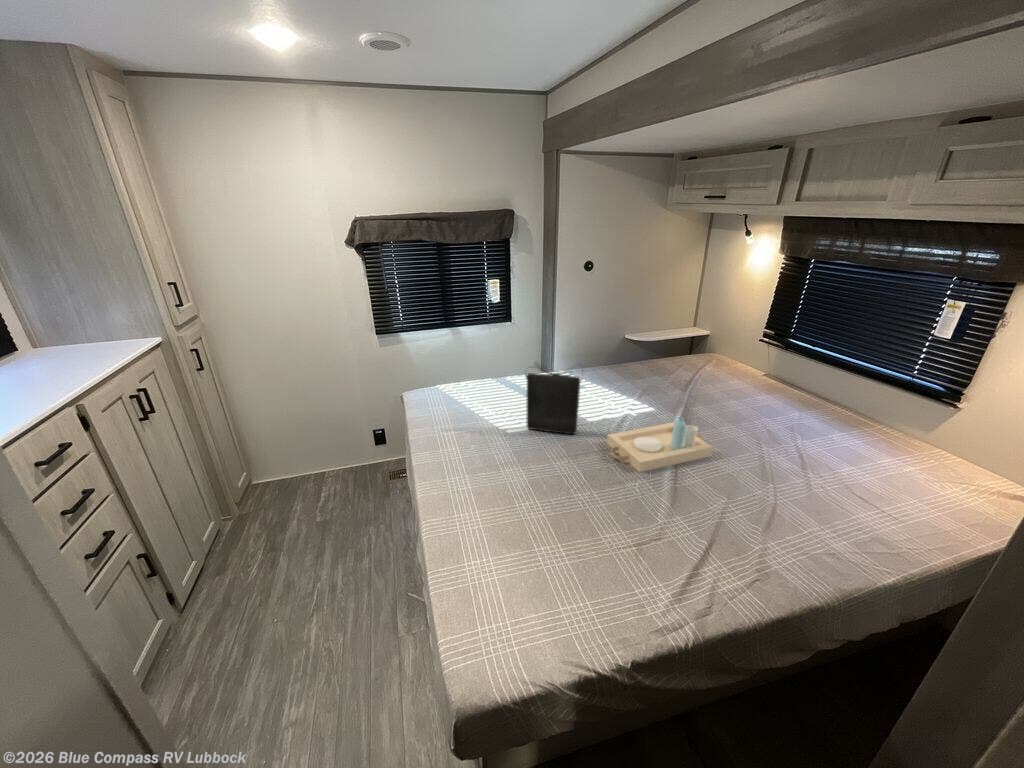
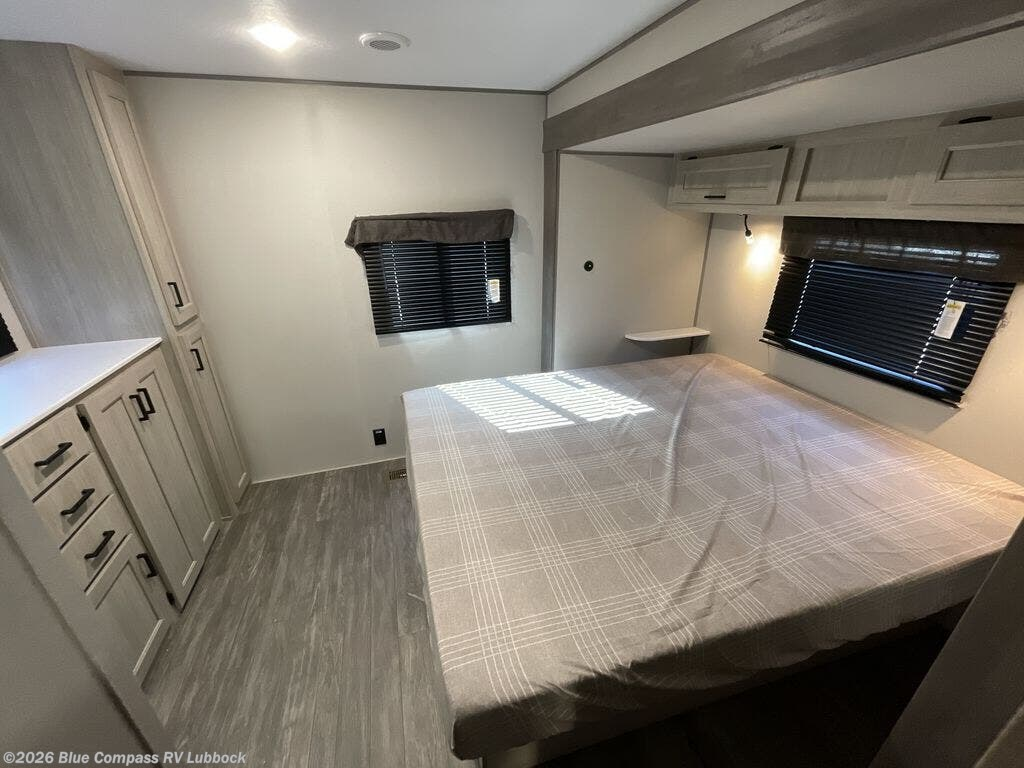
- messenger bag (552, 397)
- serving tray (659, 432)
